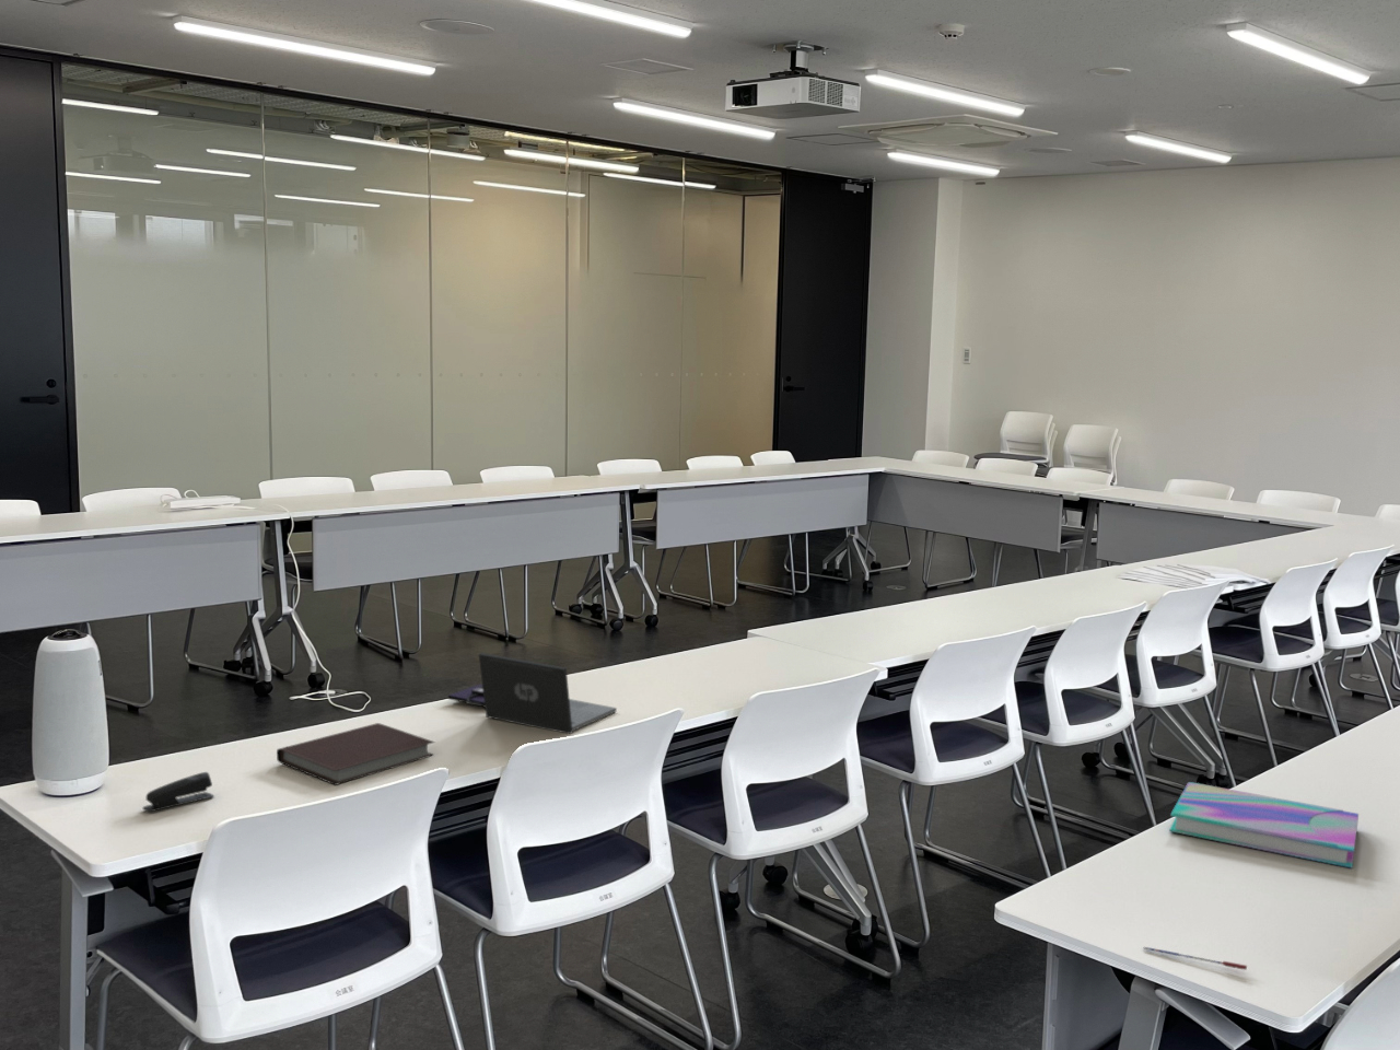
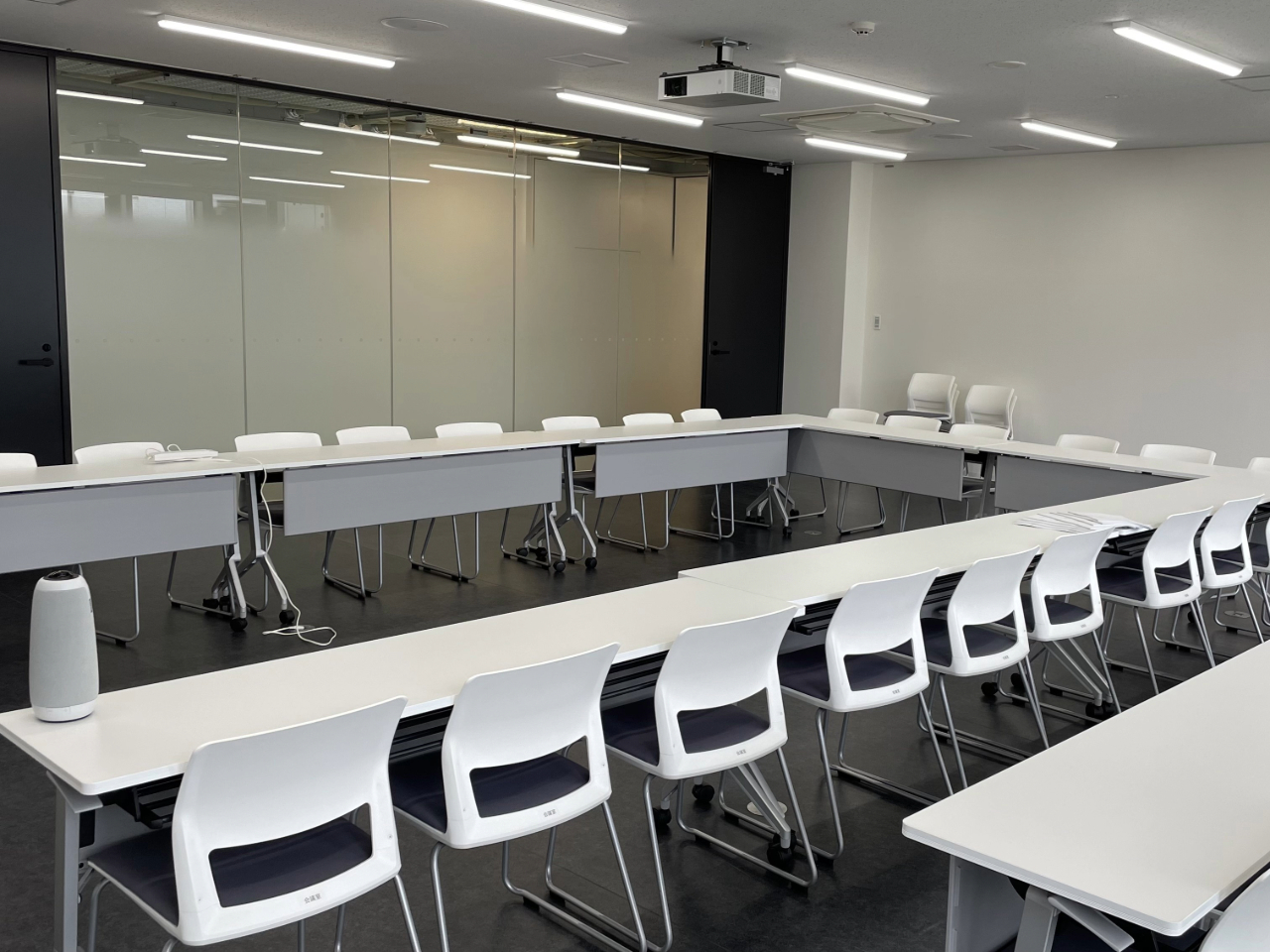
- pen (1193, 957)
- notebook (356, 751)
- folder (1264, 821)
- laptop computer (520, 678)
- stapler (179, 791)
